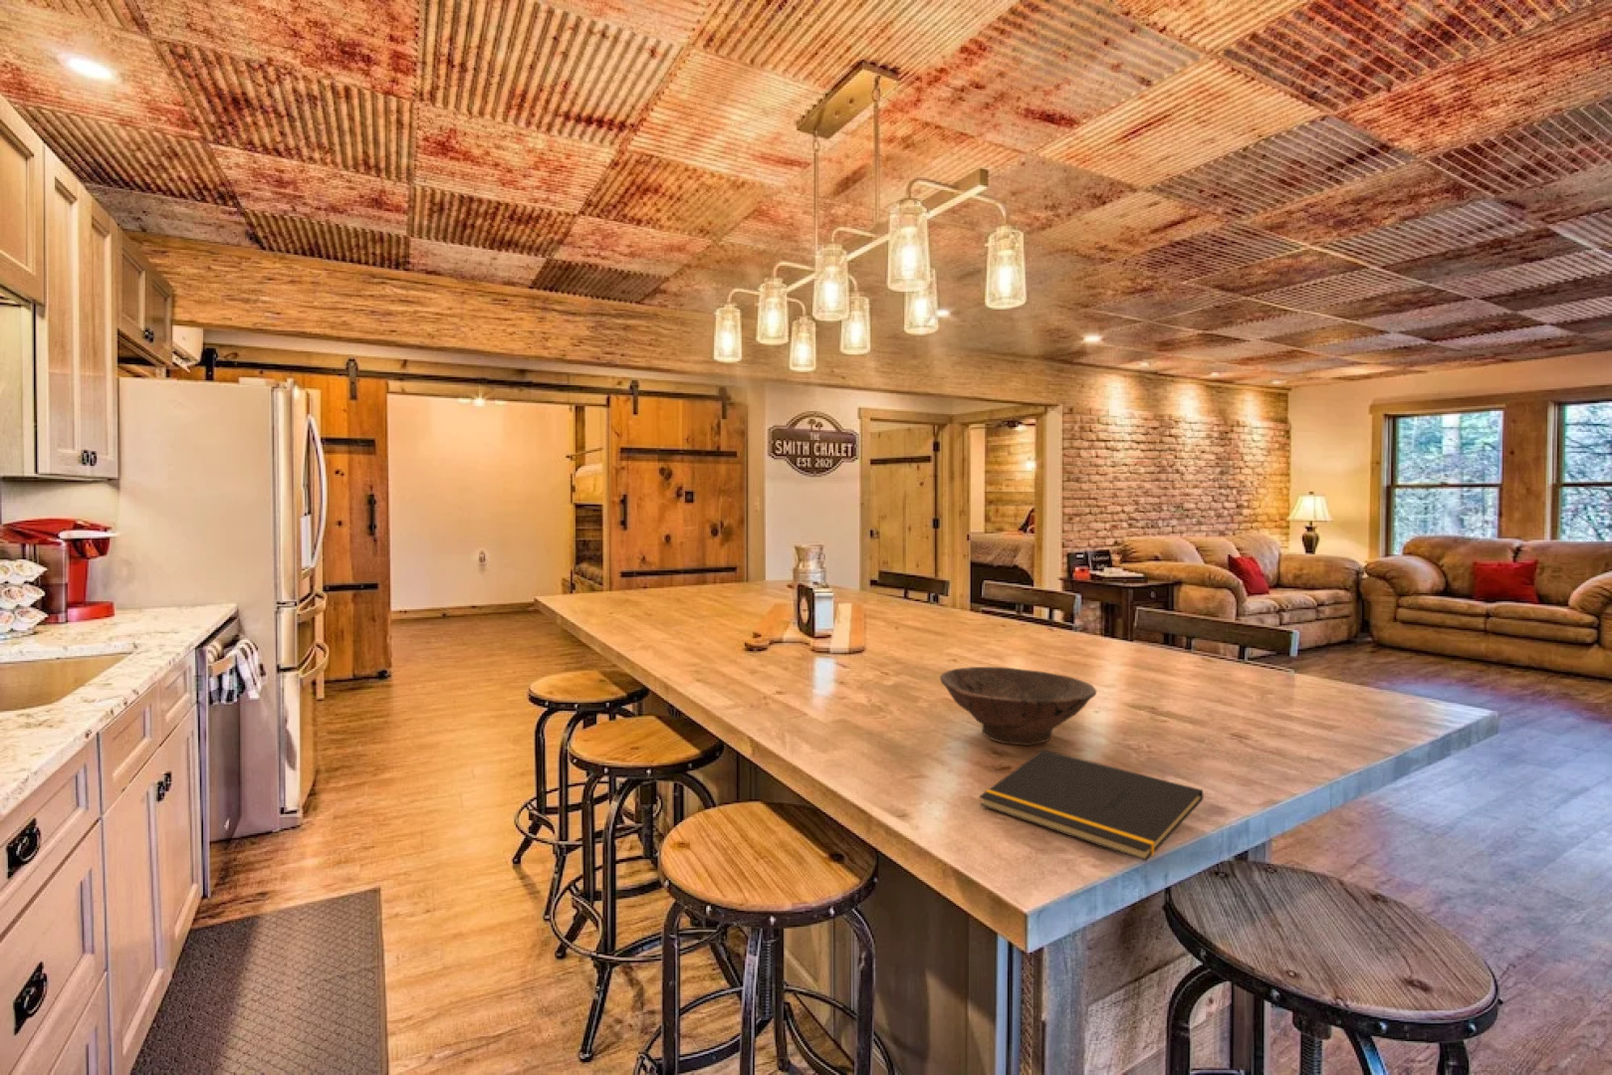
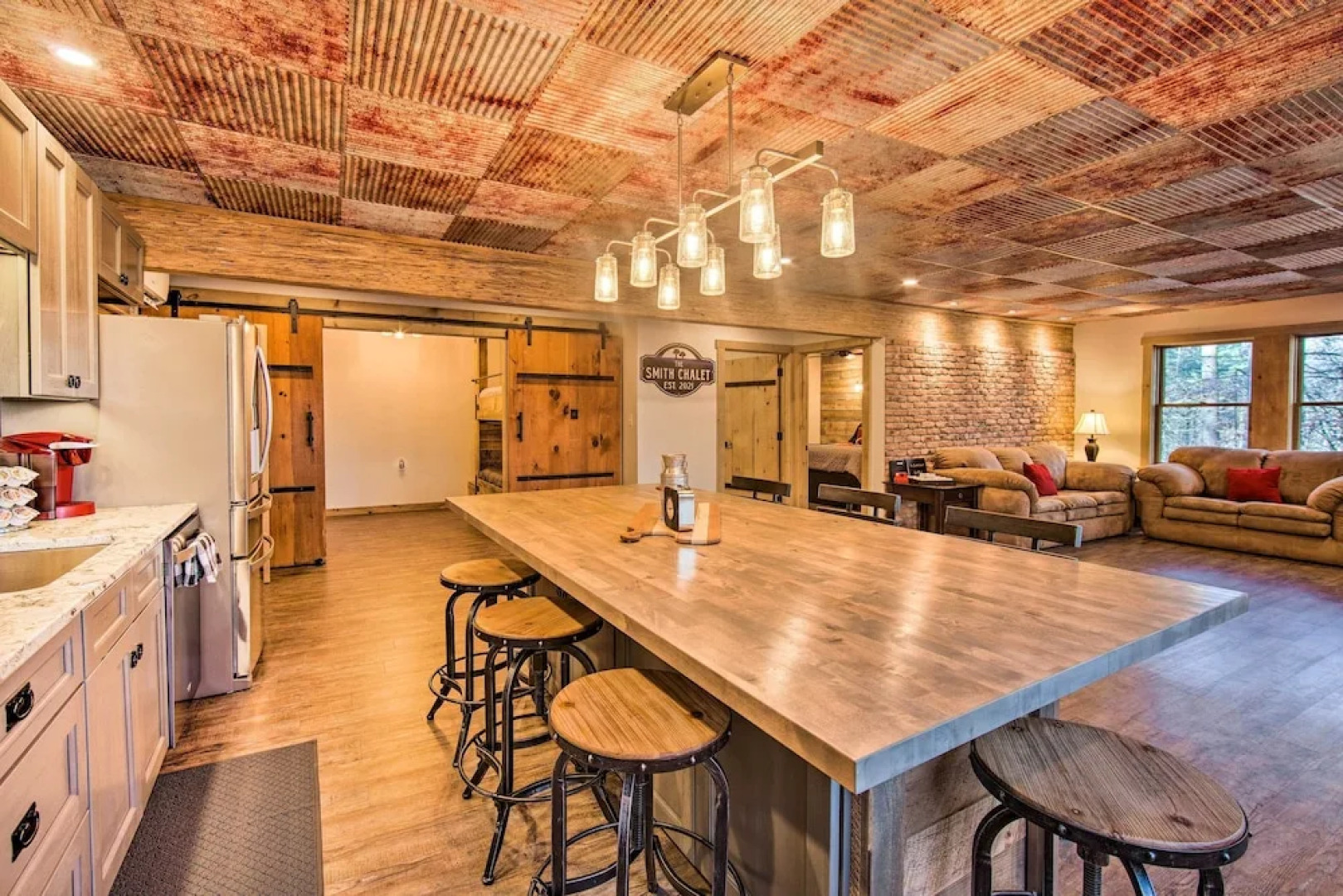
- bowl (1014, 708)
- notepad (1087, 798)
